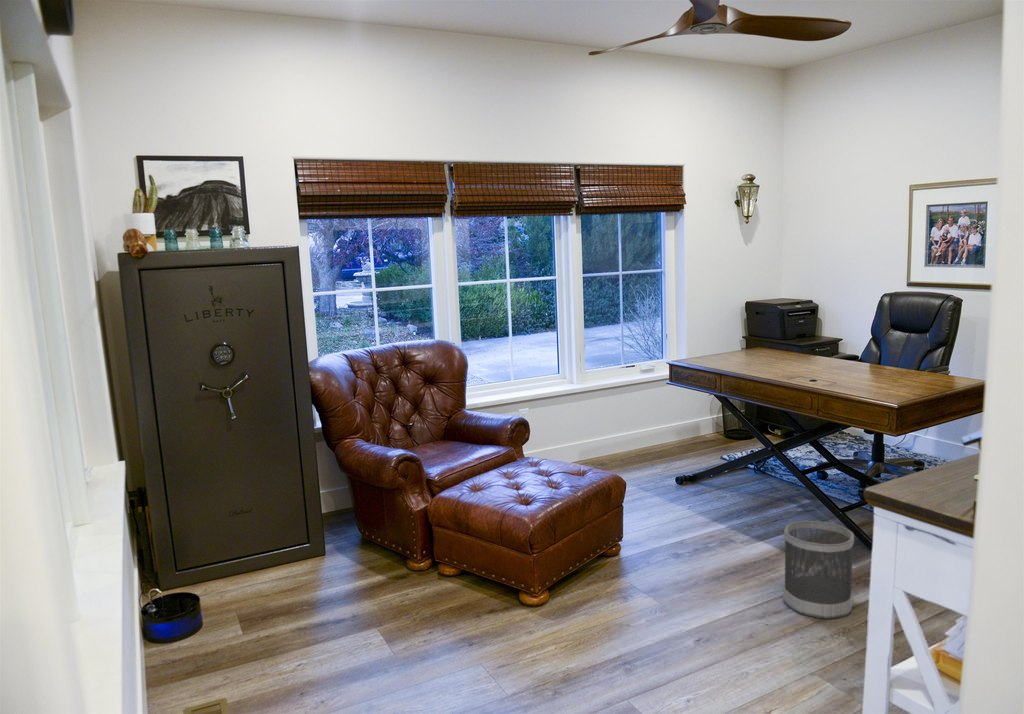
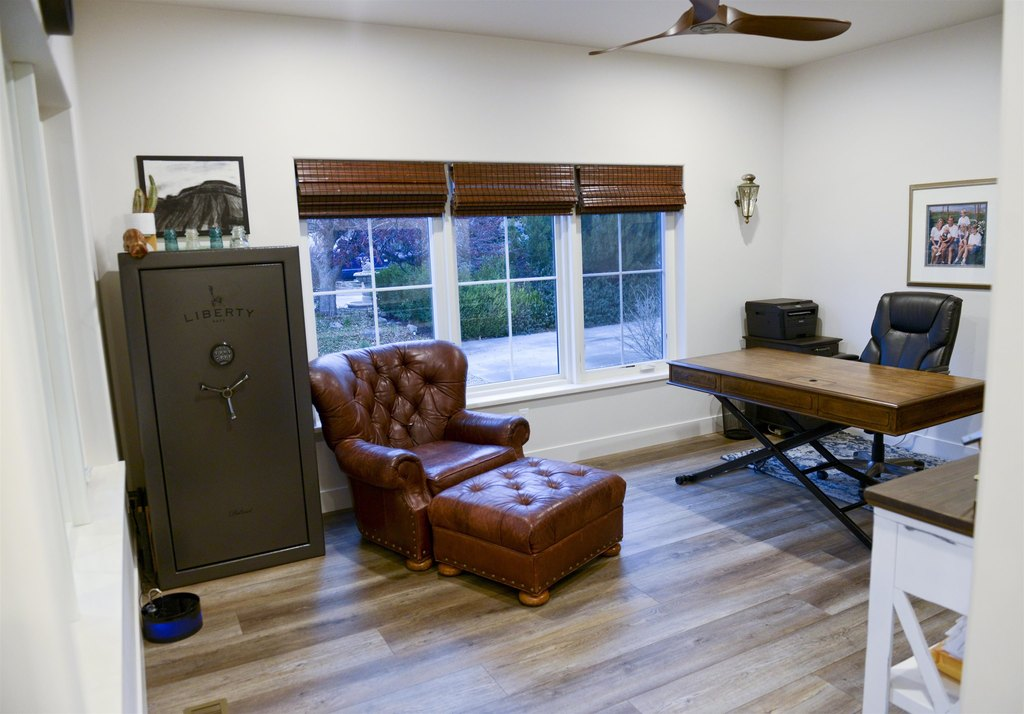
- wastebasket (818, 567)
